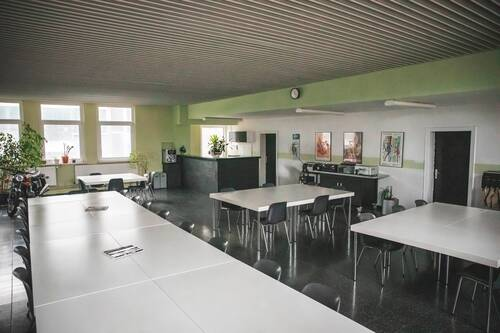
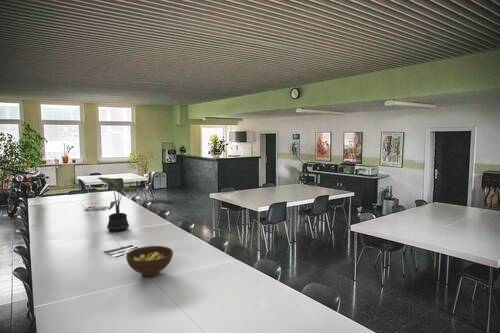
+ fruit bowl (150, 263)
+ potted plant (119, 203)
